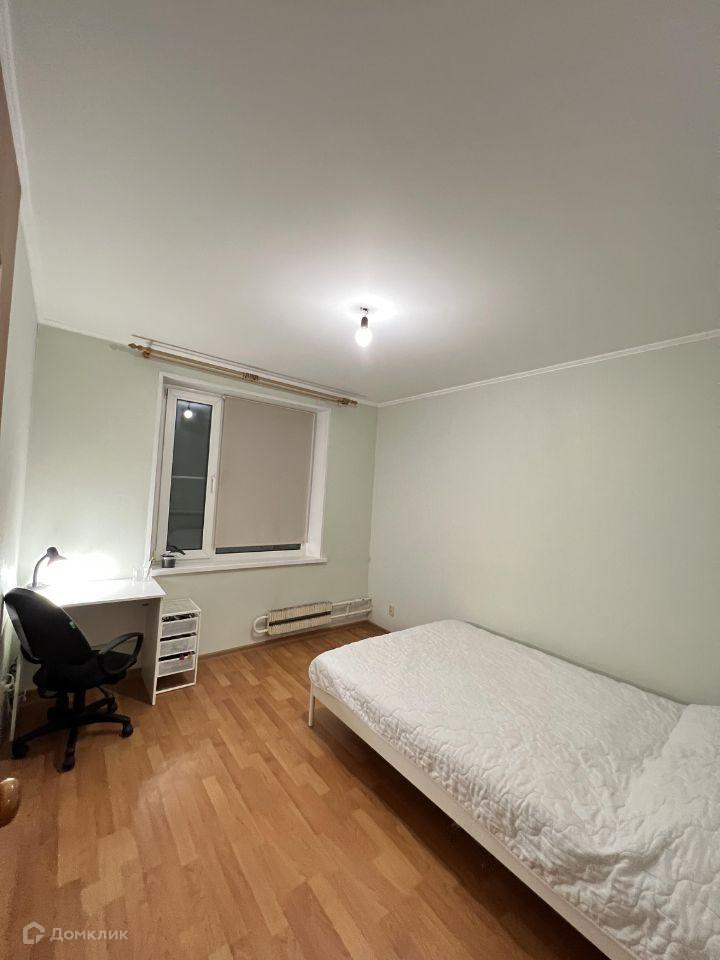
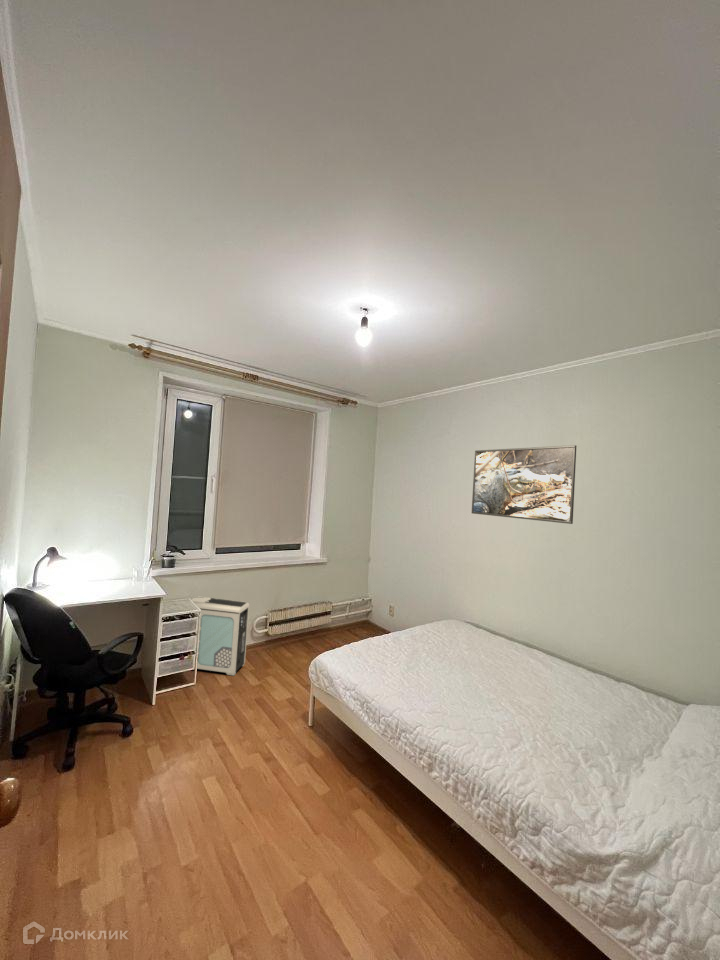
+ air purifier (214, 633)
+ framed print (518, 483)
